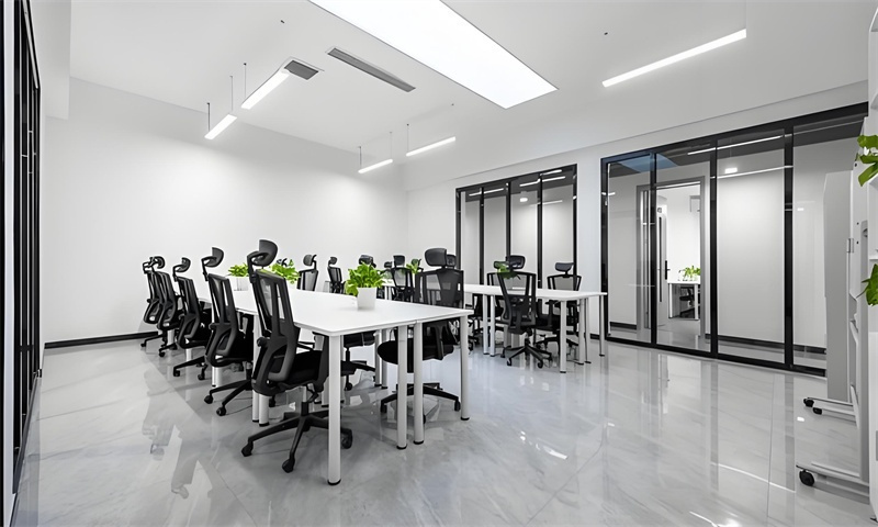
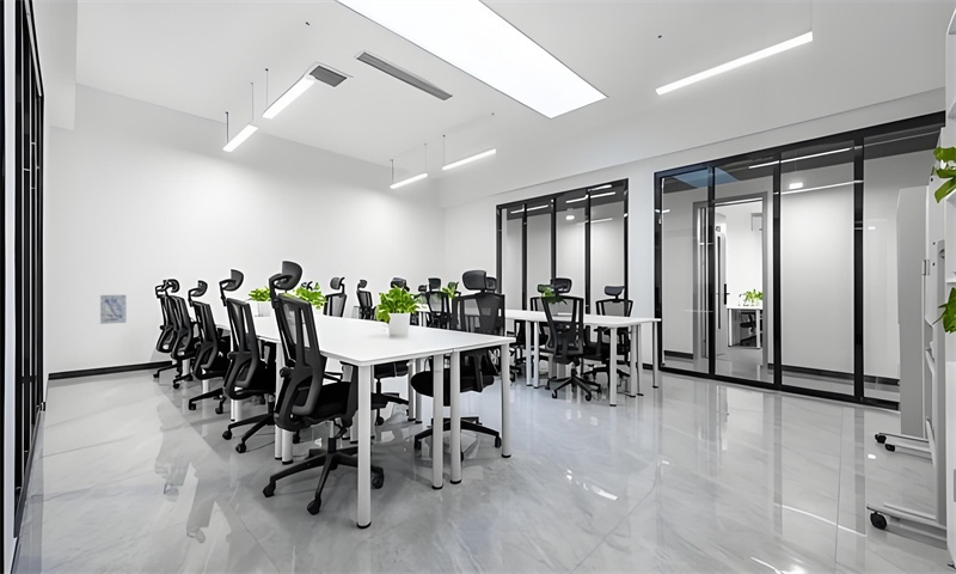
+ wall art (114, 309)
